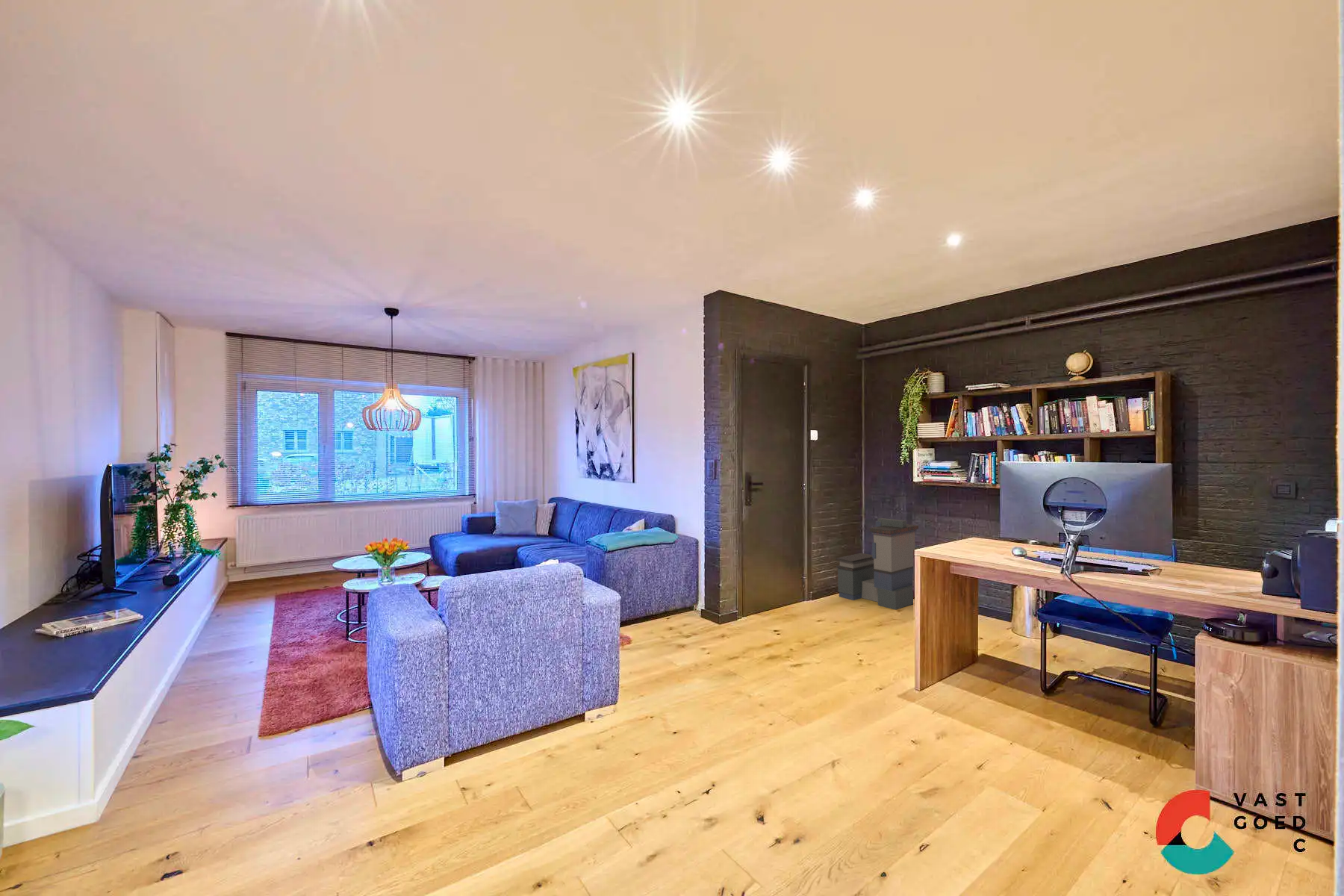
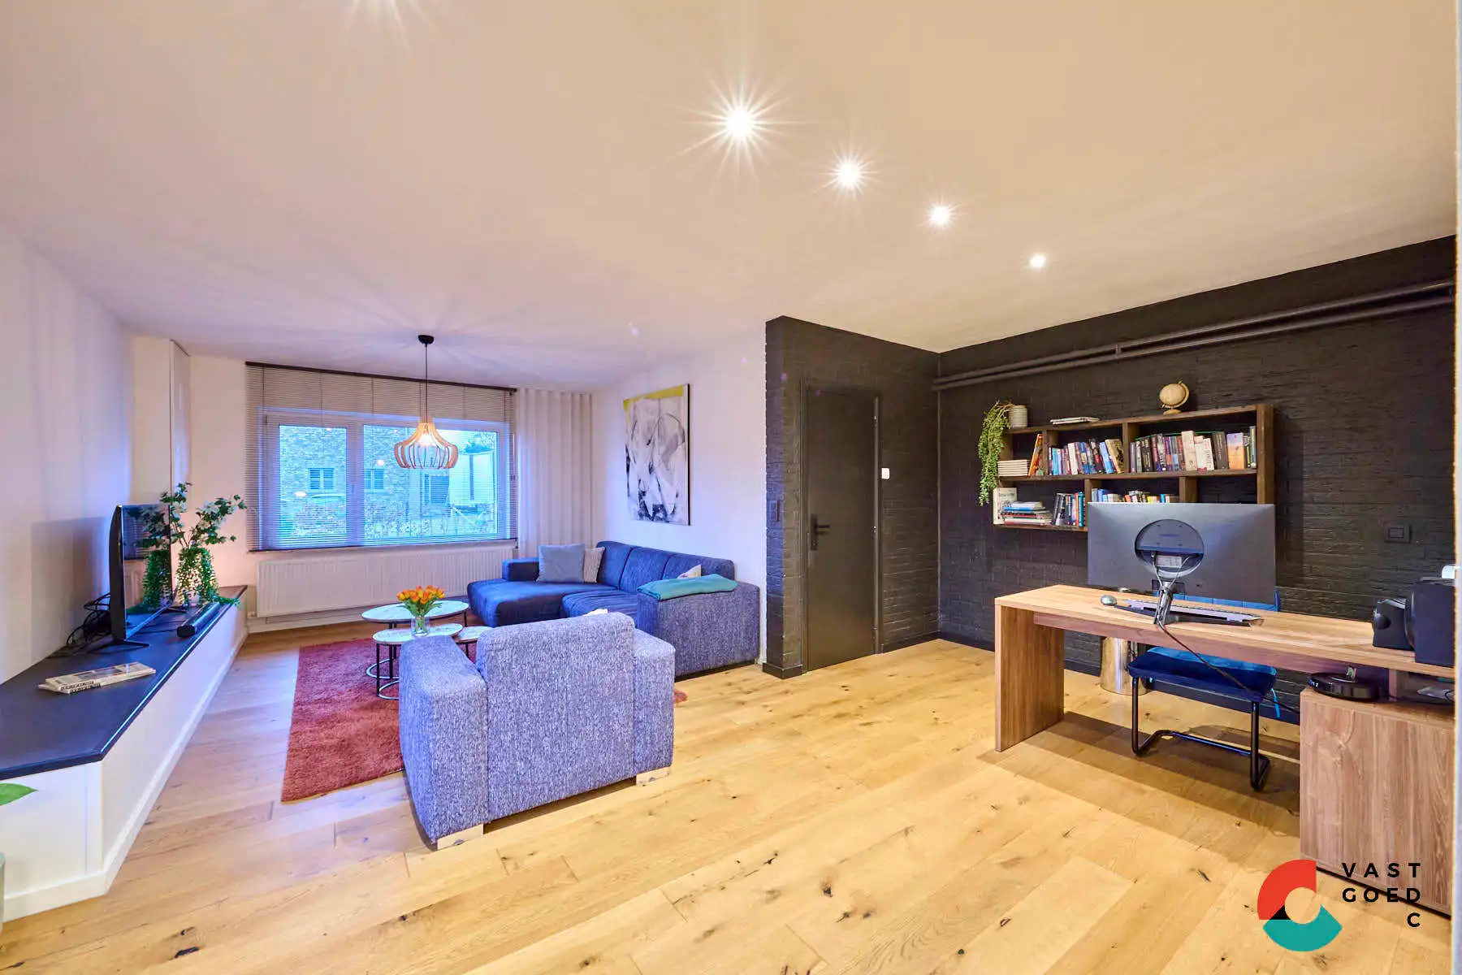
- storage bin (878, 559)
